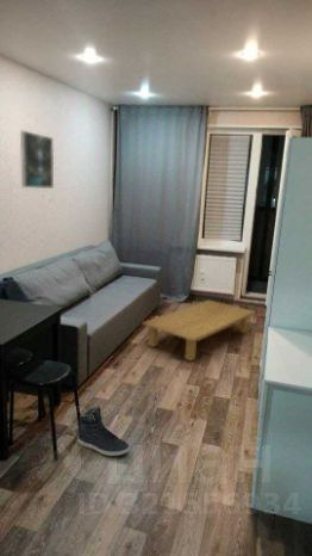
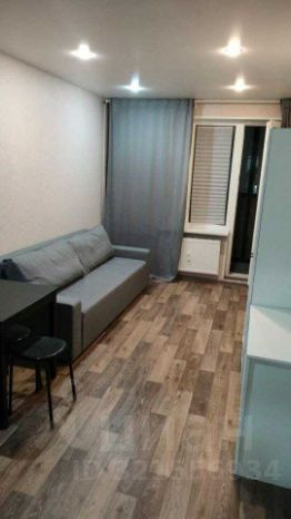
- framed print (37, 161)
- coffee table (201, 327)
- sneaker (102, 428)
